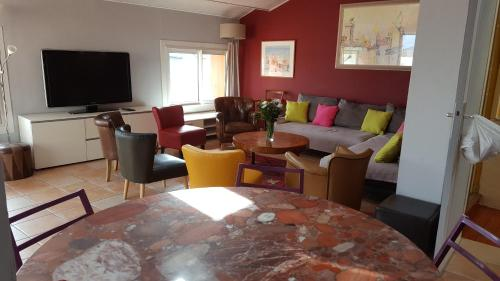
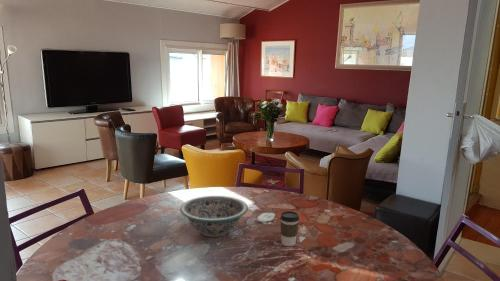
+ decorative bowl (214, 218)
+ coffee cup (289, 228)
